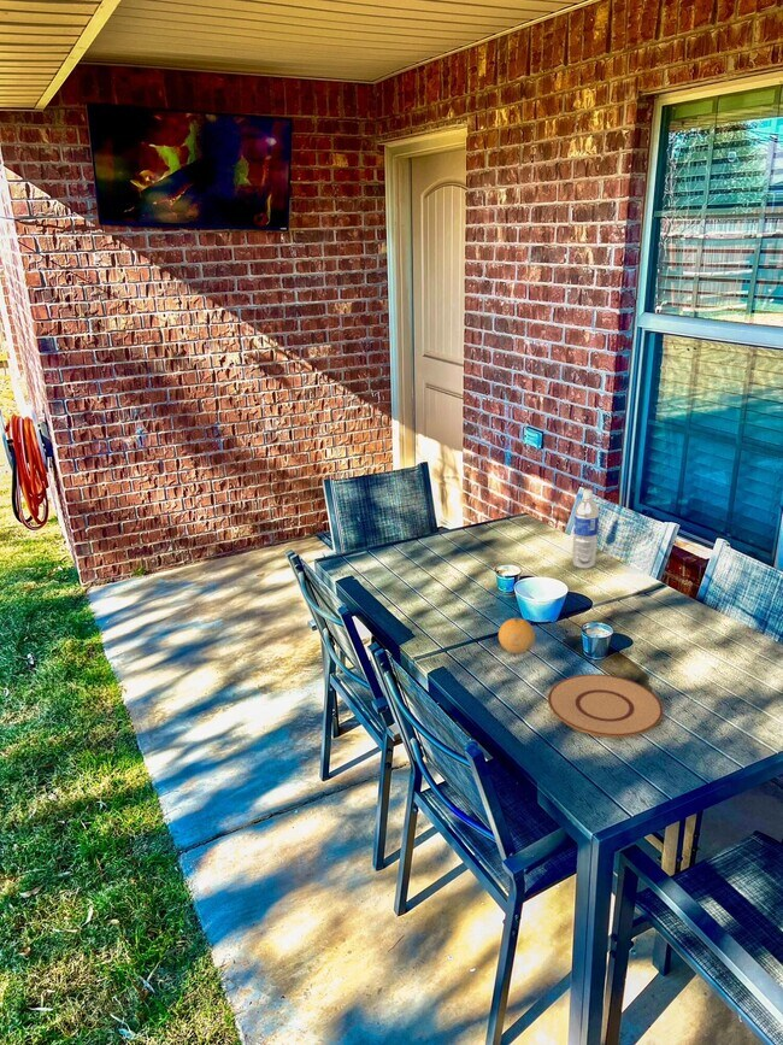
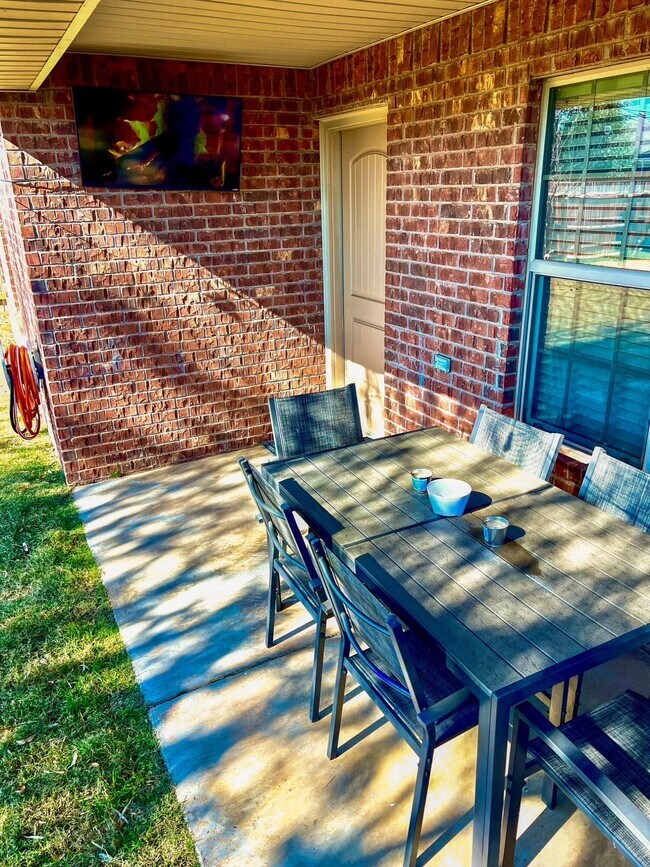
- water bottle (585, 528)
- plate (604, 705)
- fruit (516, 635)
